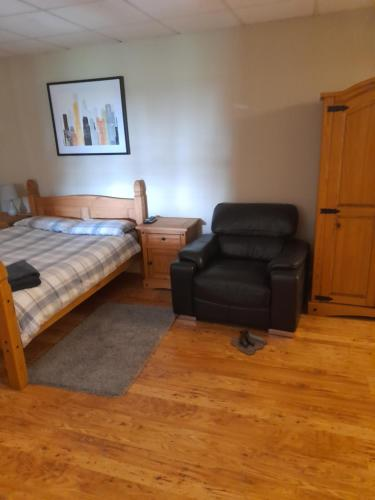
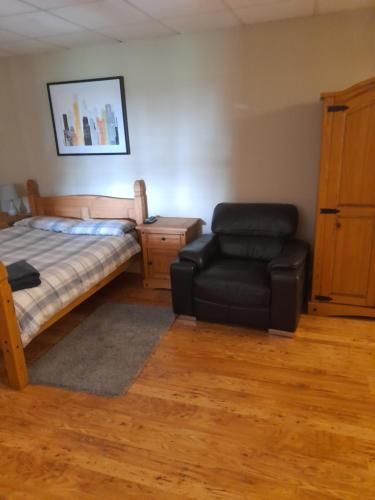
- boots (247, 337)
